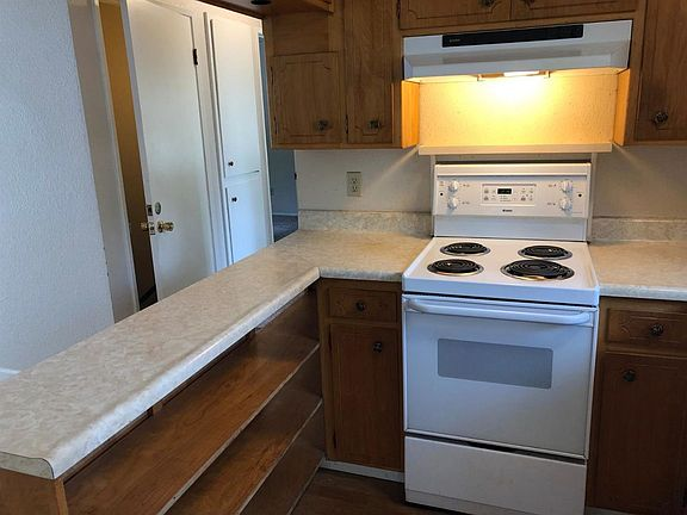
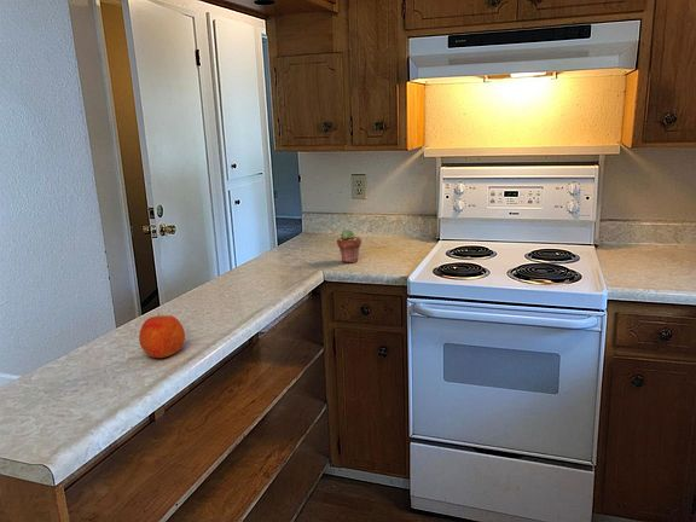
+ apple (161, 332)
+ potted succulent (348, 244)
